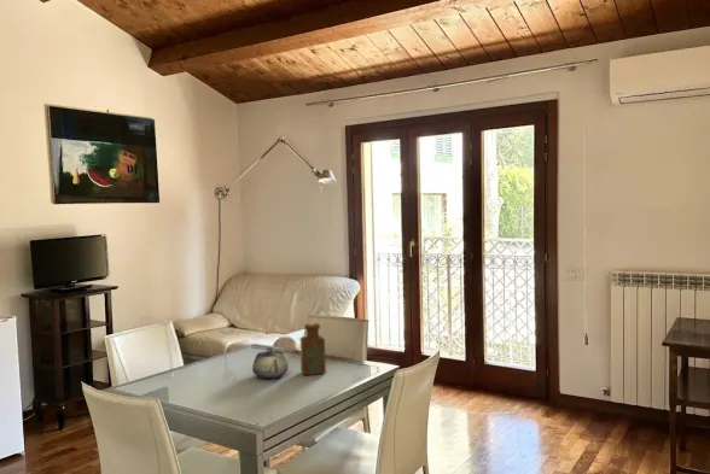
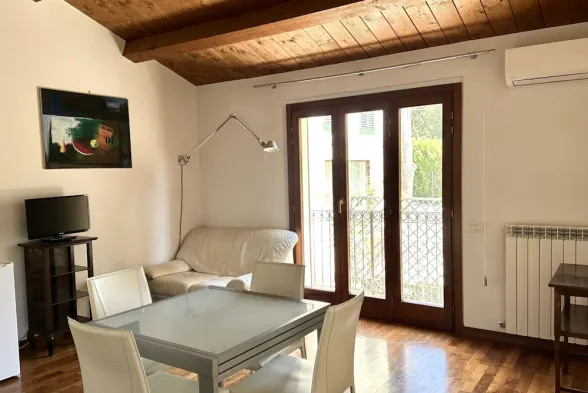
- bottle (312, 347)
- teapot (270, 362)
